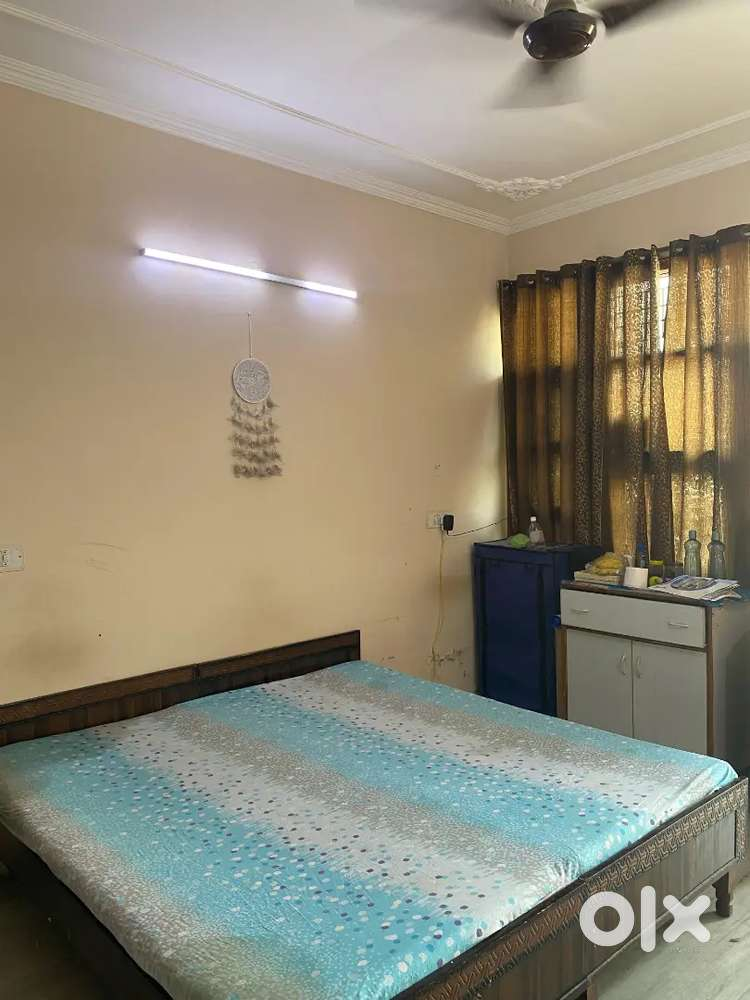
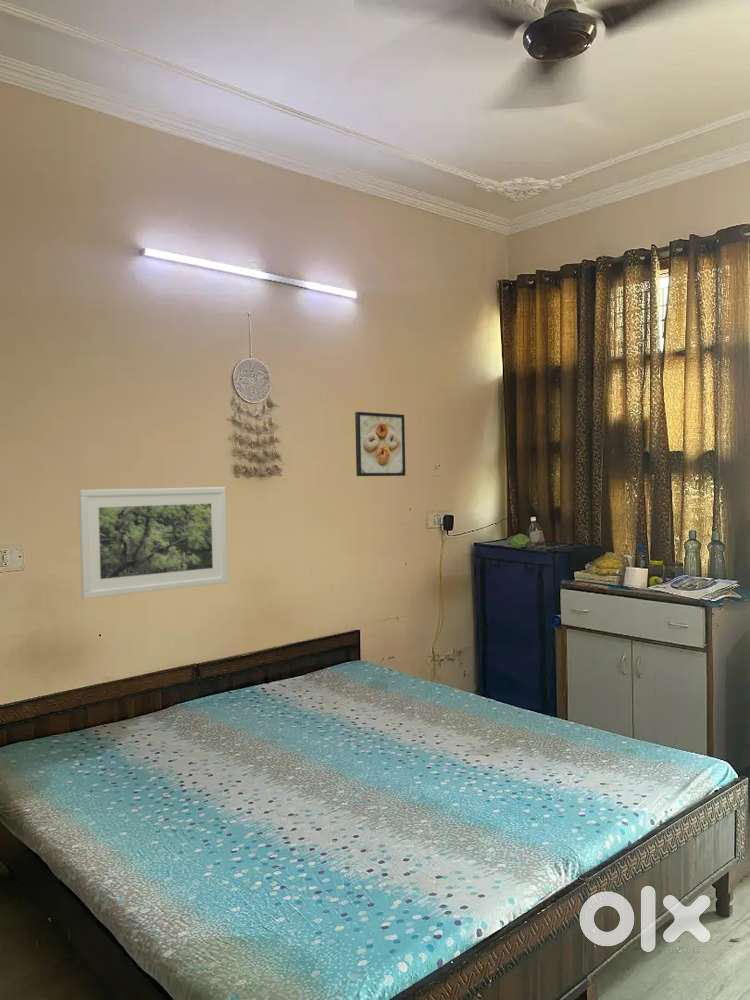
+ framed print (380, 444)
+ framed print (157, 539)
